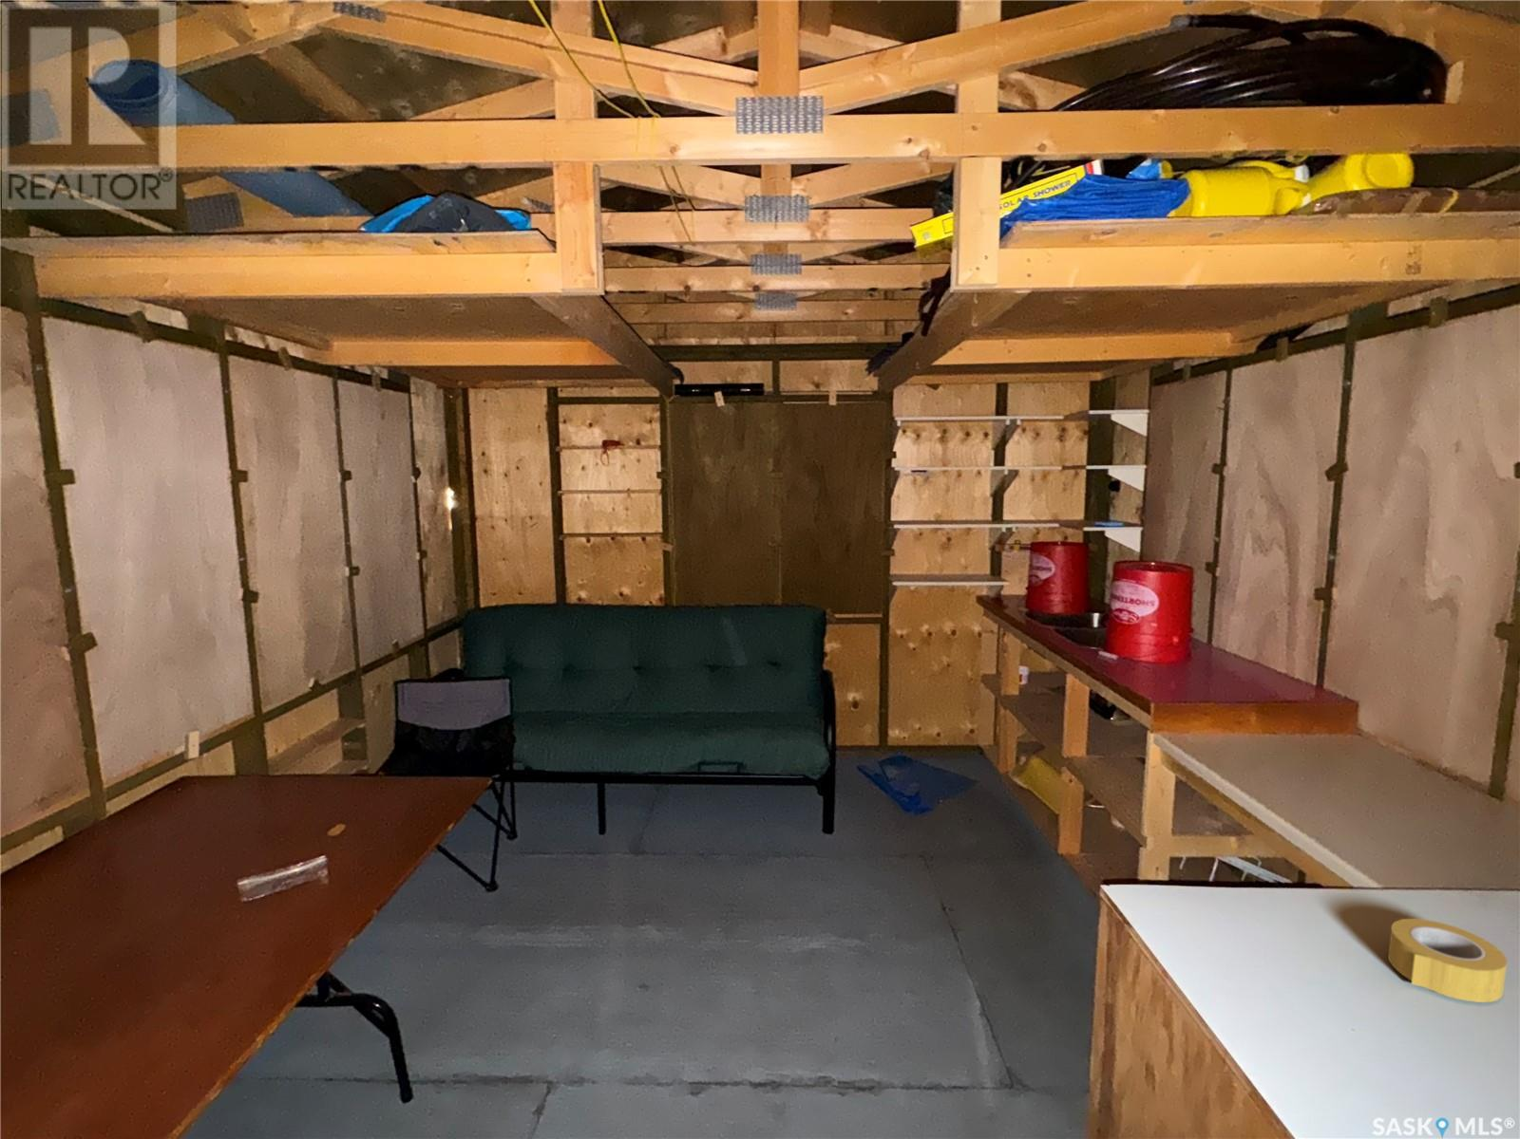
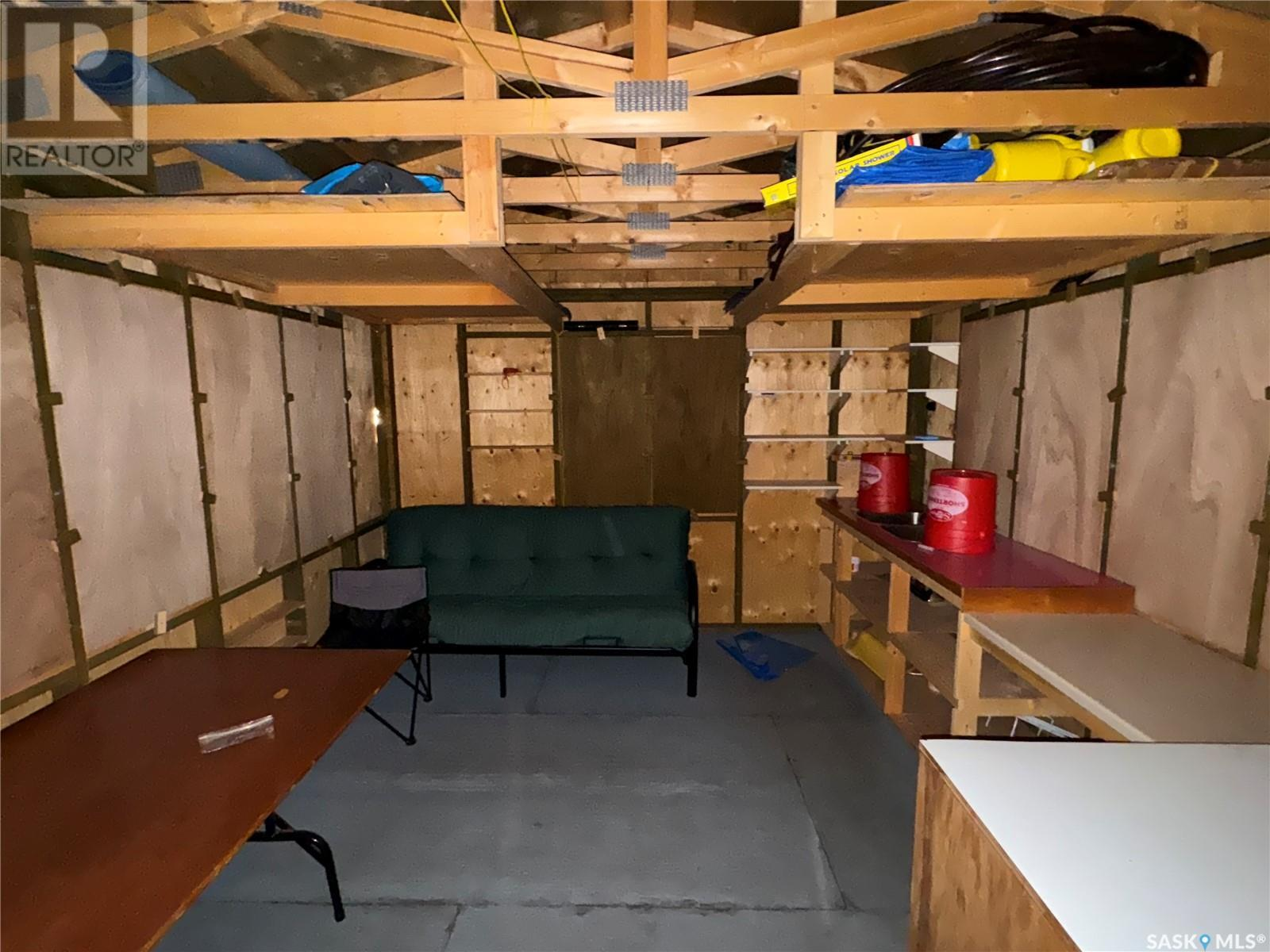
- adhesive tape (1443, 958)
